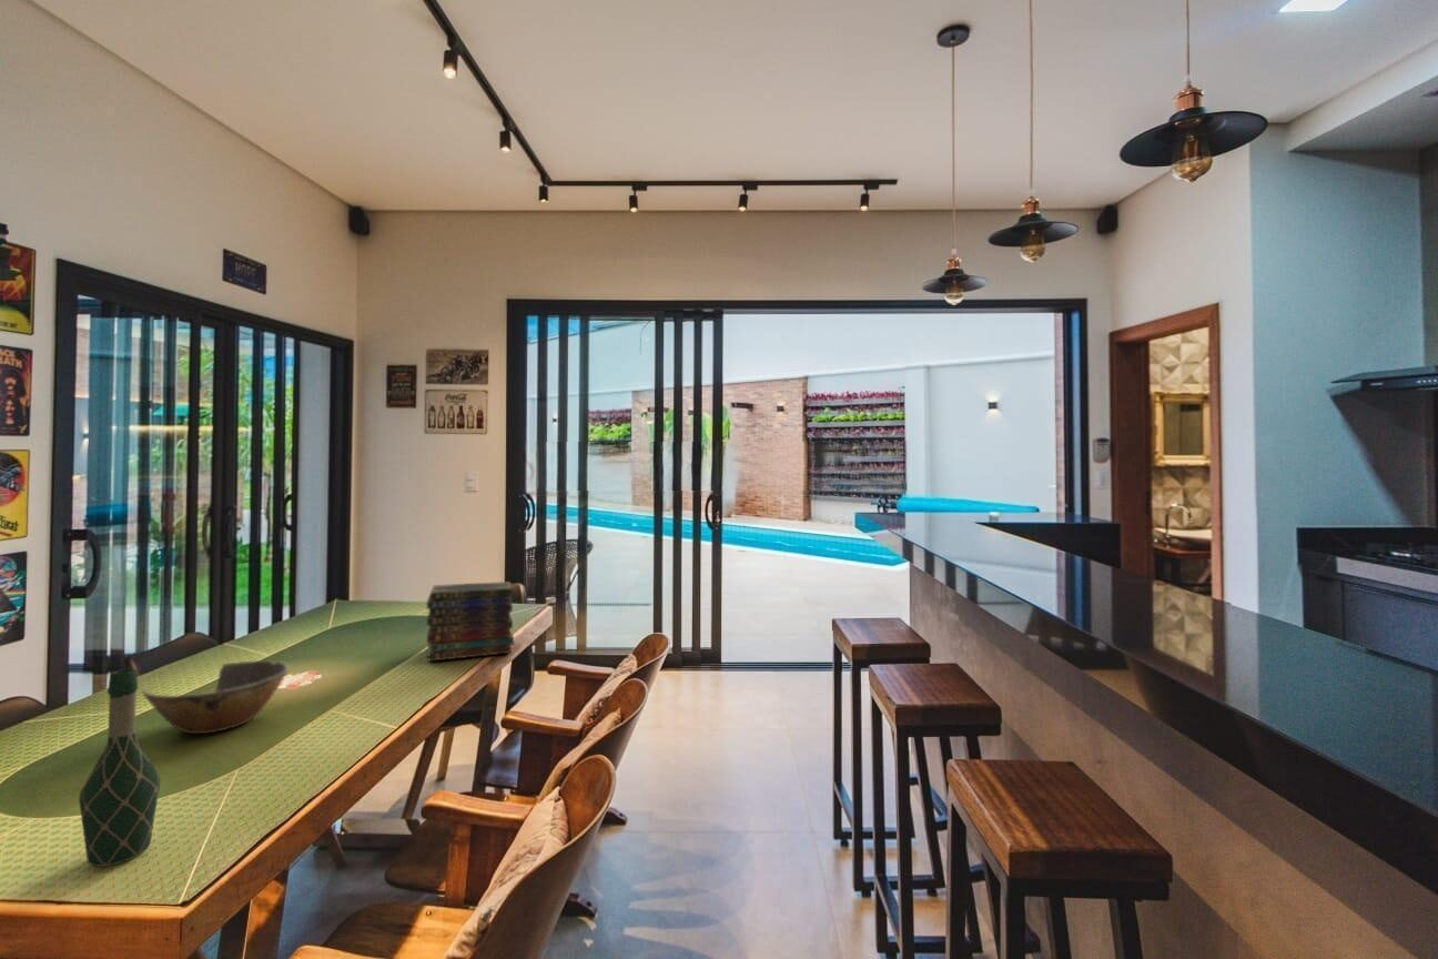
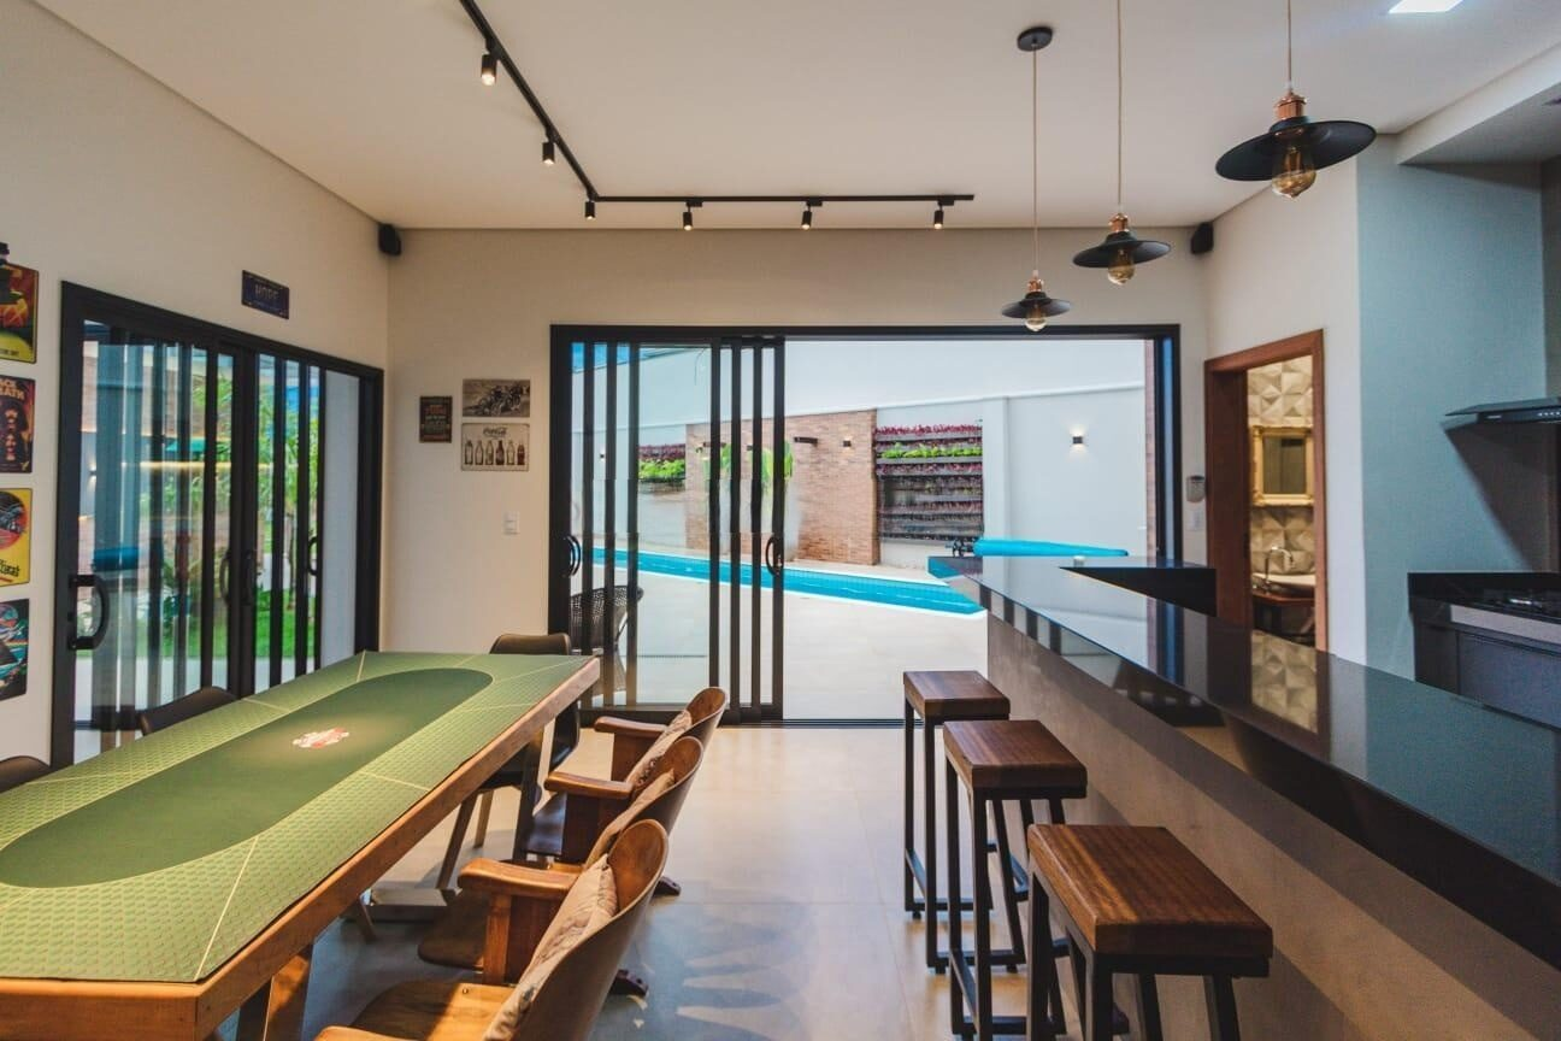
- wine bottle (121, 763)
- bowl (224, 699)
- book stack (470, 618)
